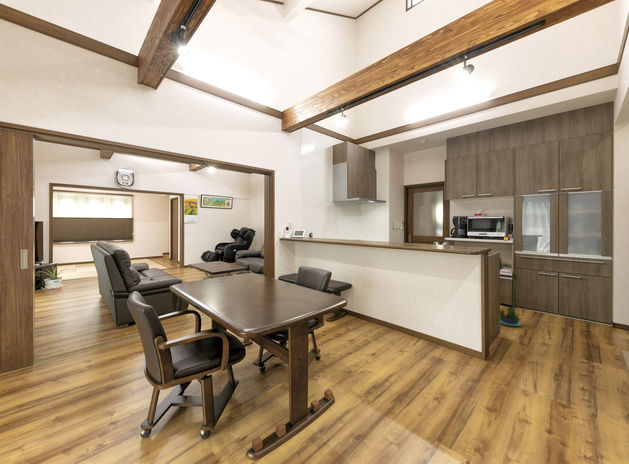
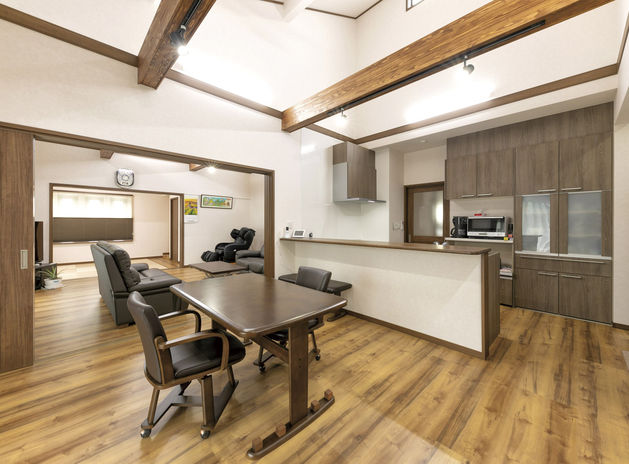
- potted plant (510, 315)
